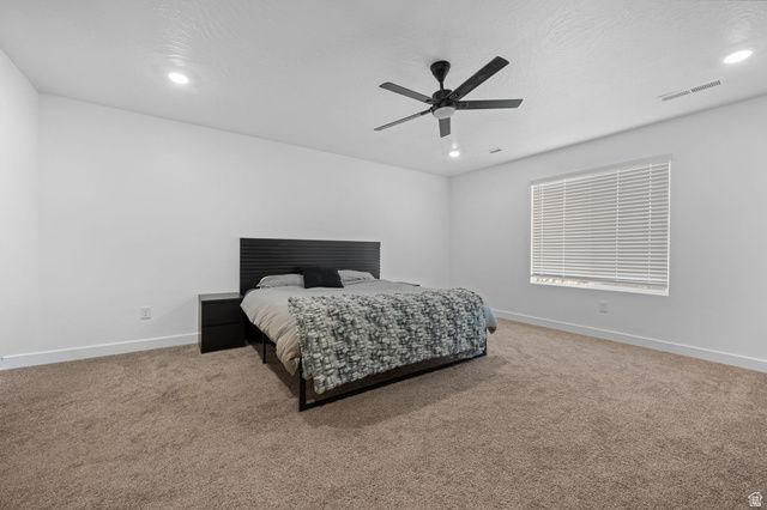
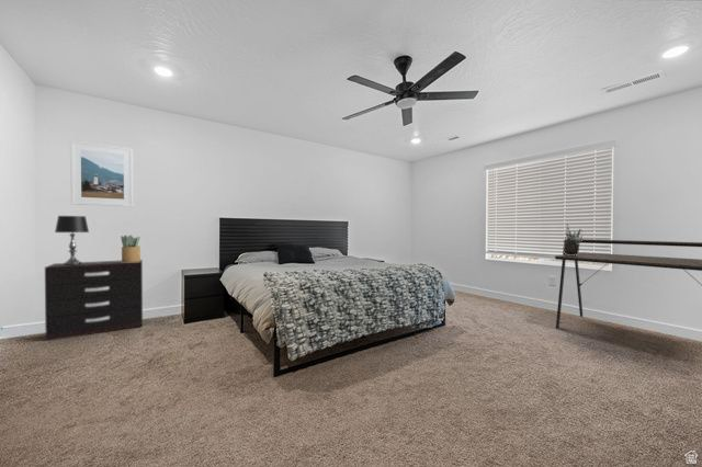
+ dresser (99, 296)
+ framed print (103, 174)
+ potted plant (131, 248)
+ table lamp (72, 239)
+ desk (639, 265)
+ potted plant (571, 239)
